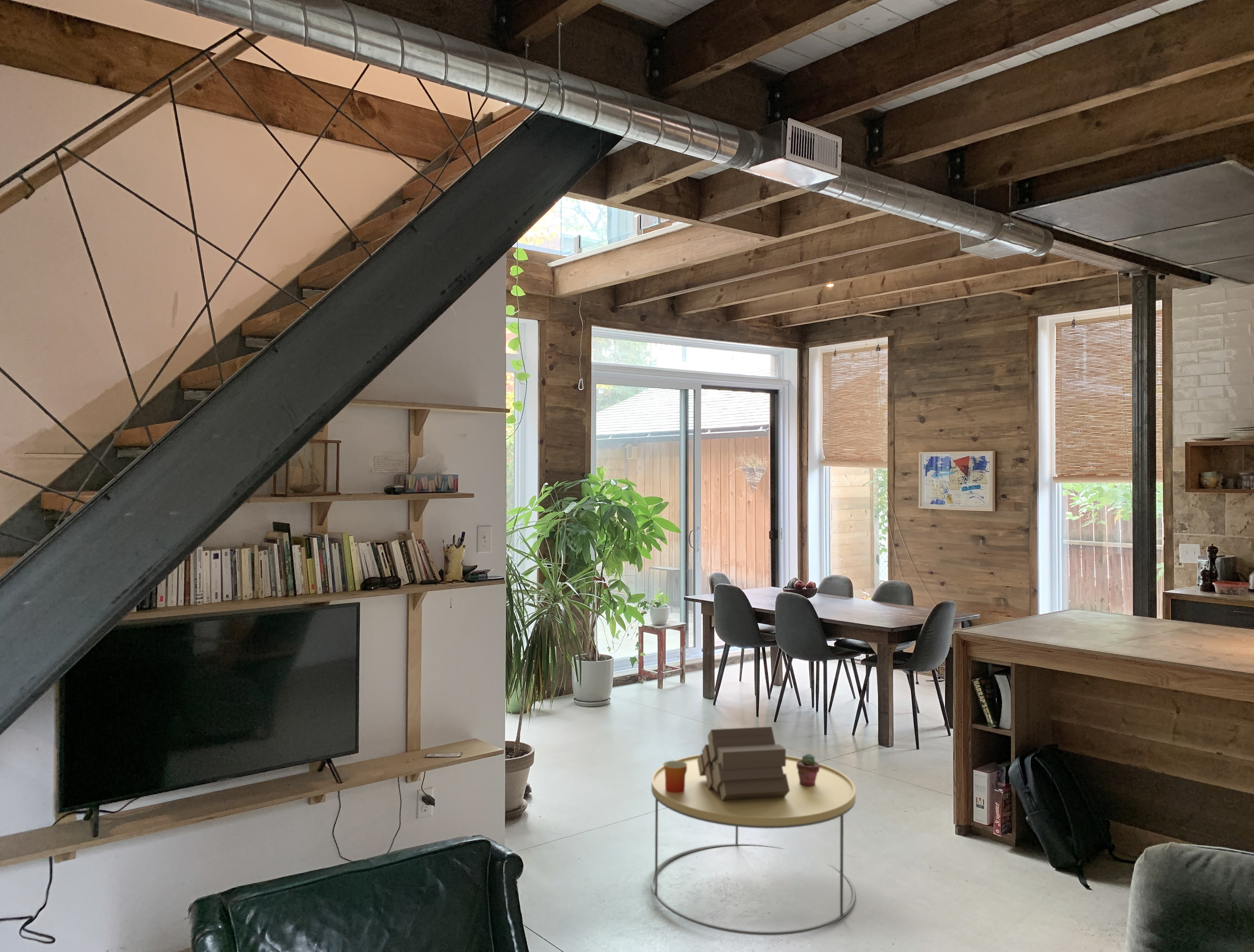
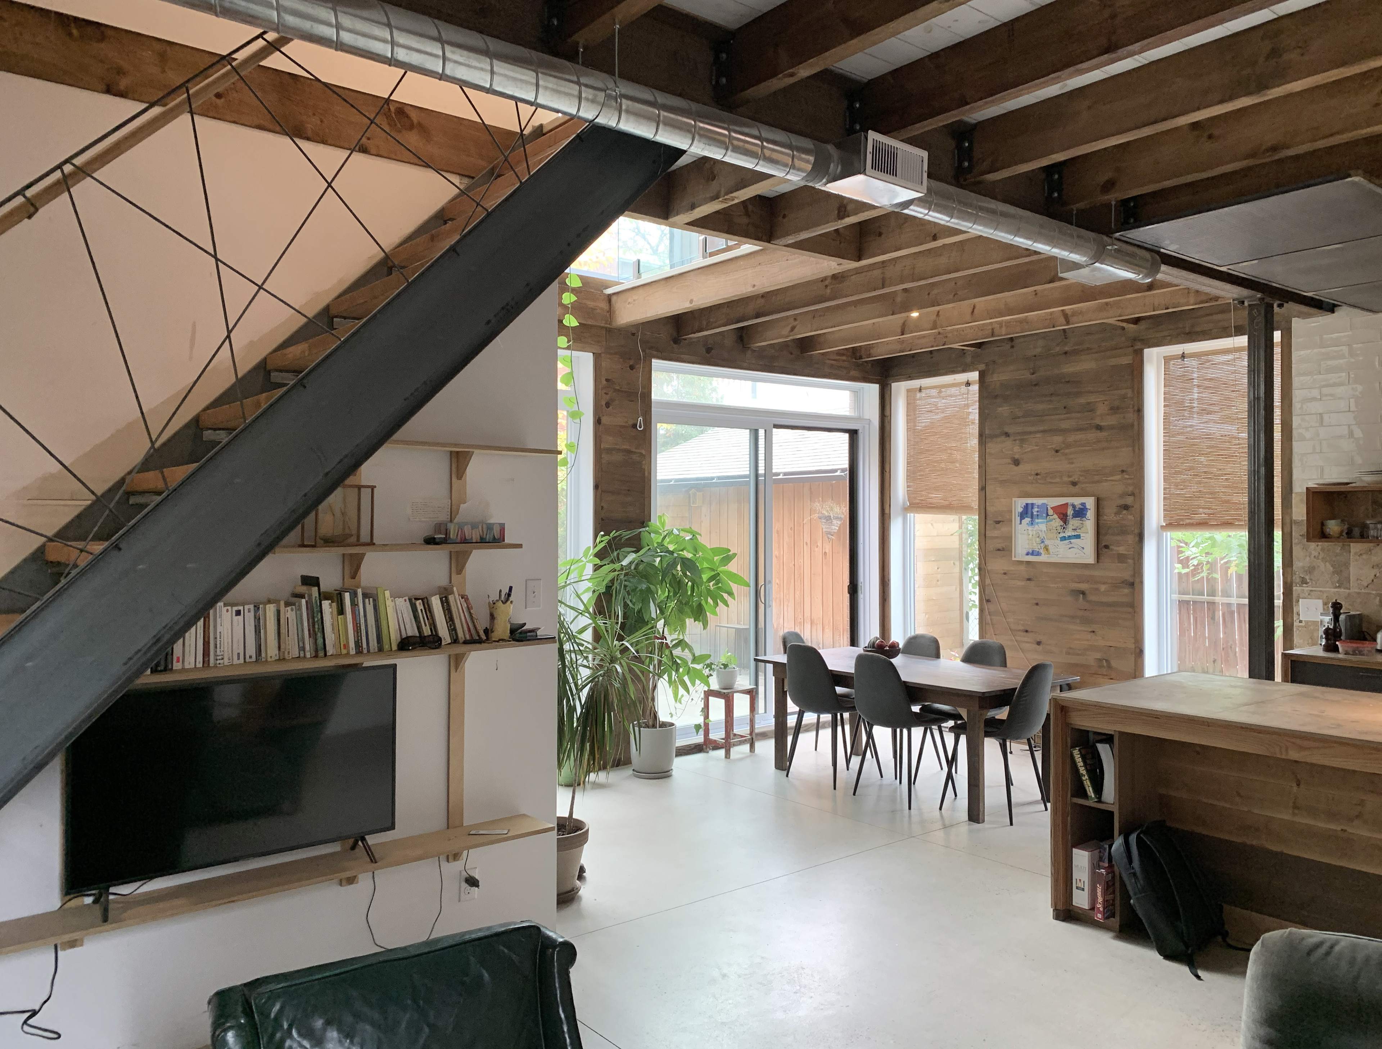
- mug (675, 773)
- log pile (742, 756)
- coffee table (752, 828)
- potted succulent (808, 766)
